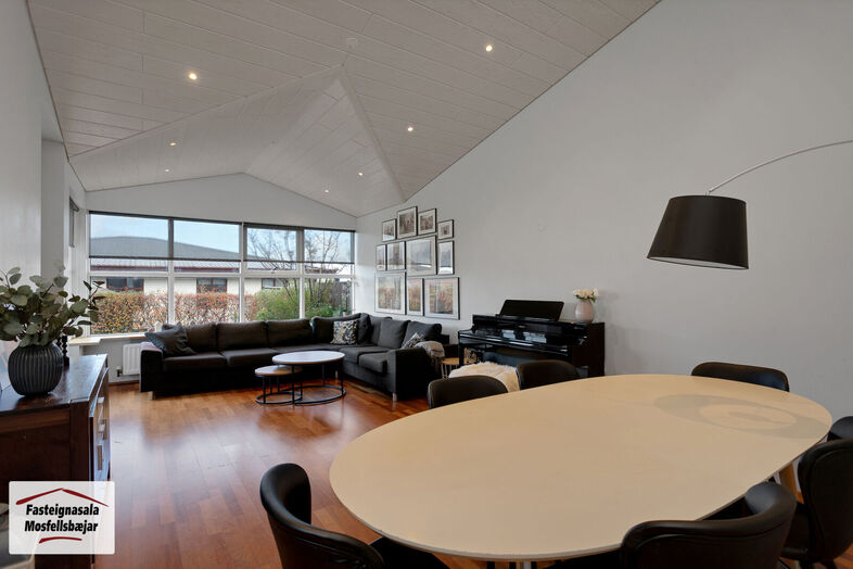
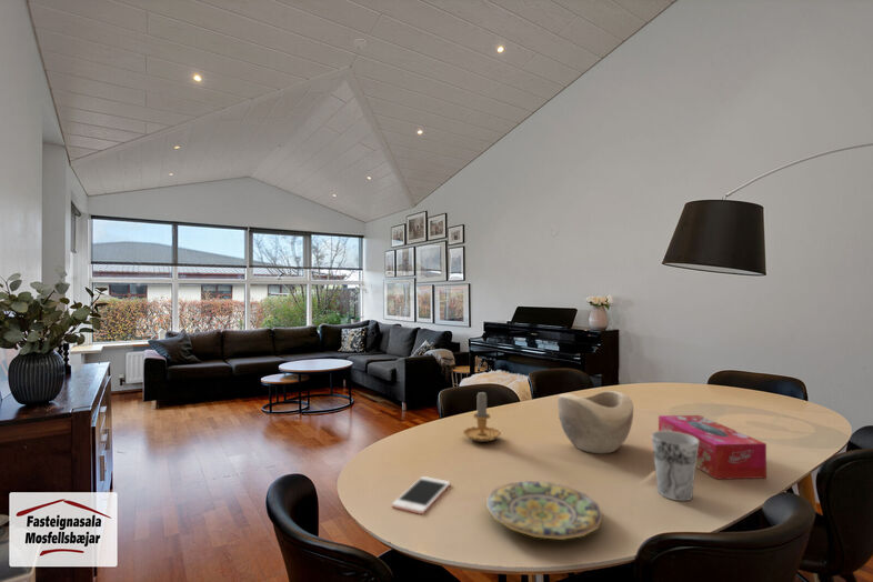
+ tissue box (706, 443)
+ cup (674, 465)
+ cell phone (422, 493)
+ decorative bowl (594, 420)
+ plate (542, 511)
+ candle (483, 415)
